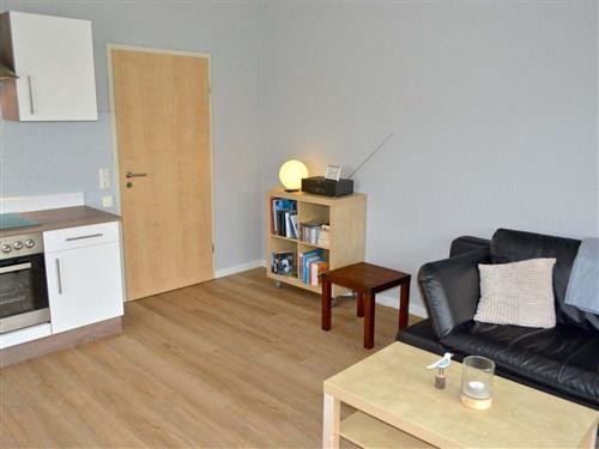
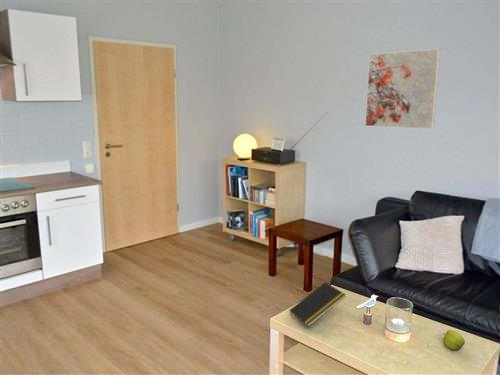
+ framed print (400, 90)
+ apple (453, 340)
+ notepad (317, 306)
